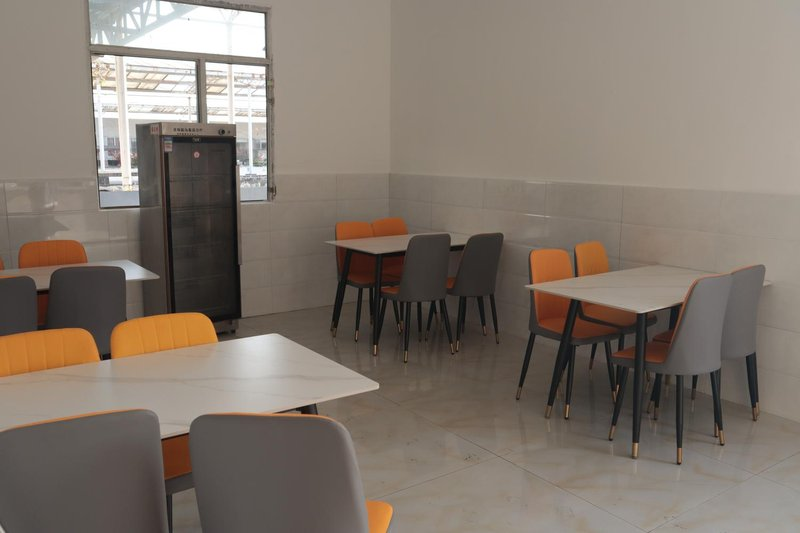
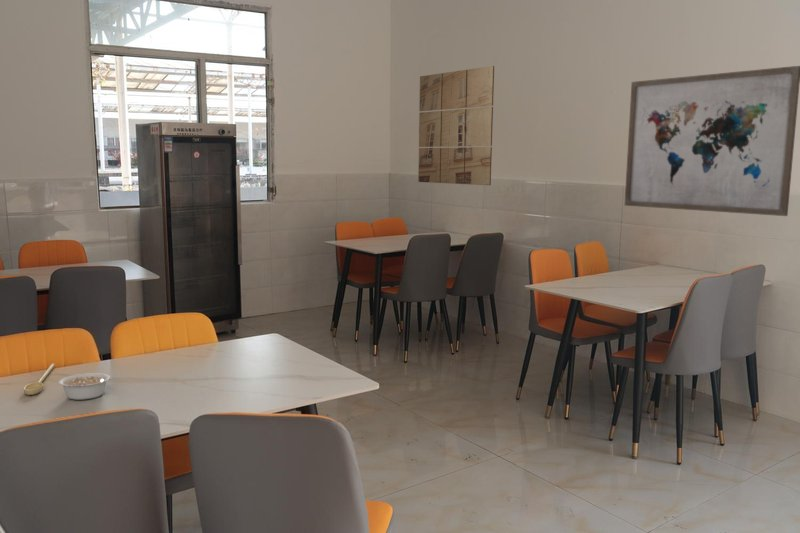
+ wall art (703, 143)
+ legume (86, 385)
+ spoon (42, 377)
+ wall art (453, 128)
